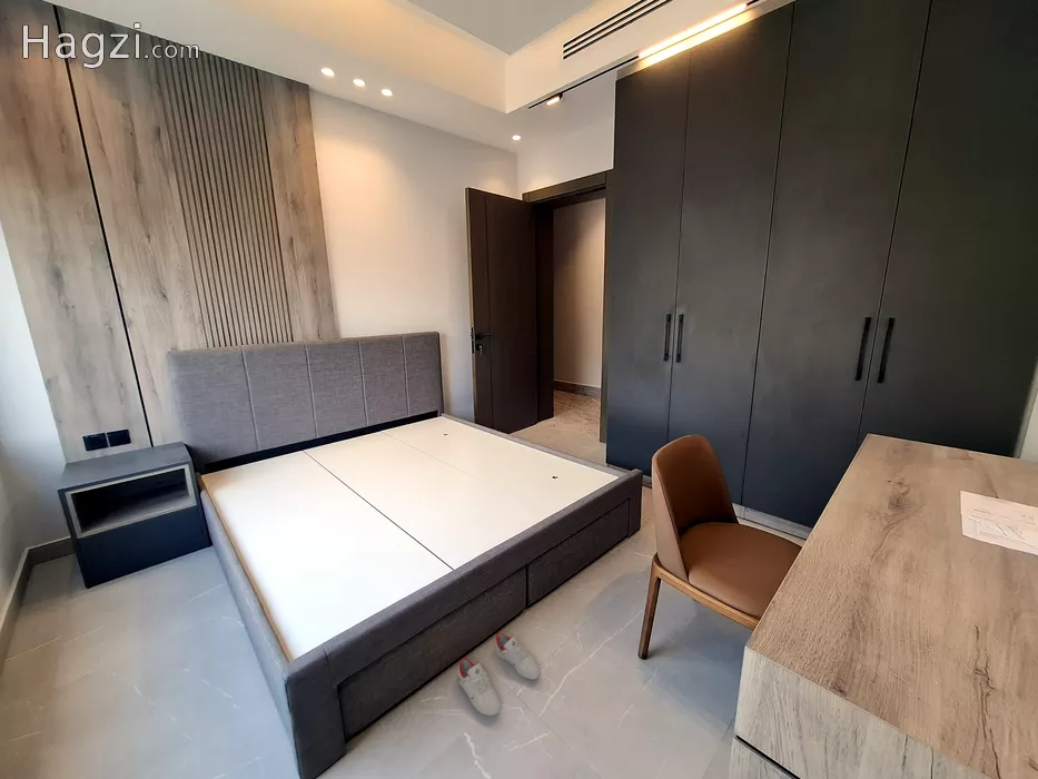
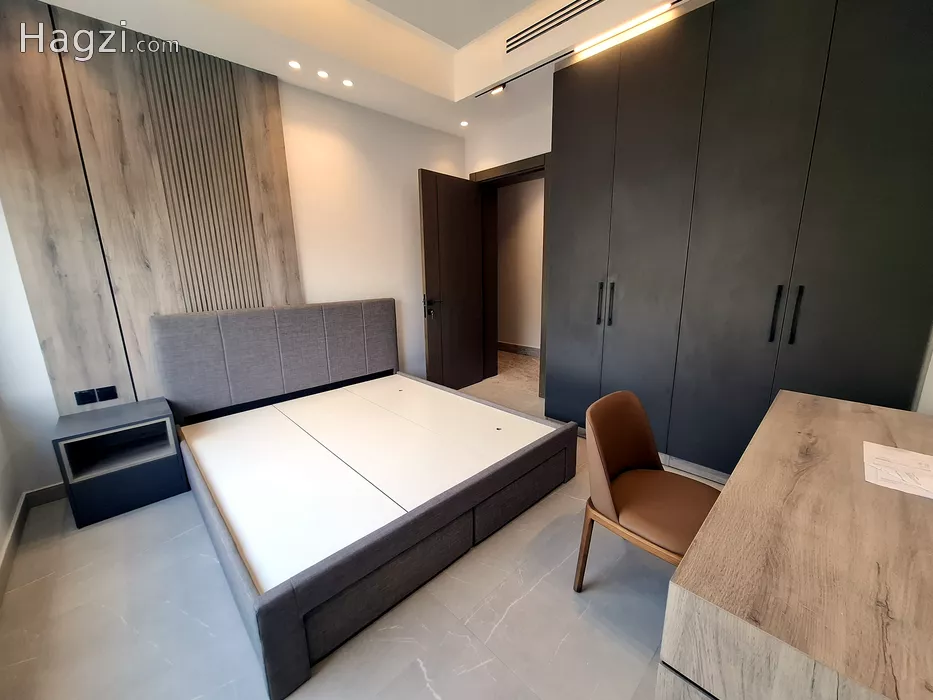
- shoe (502, 658)
